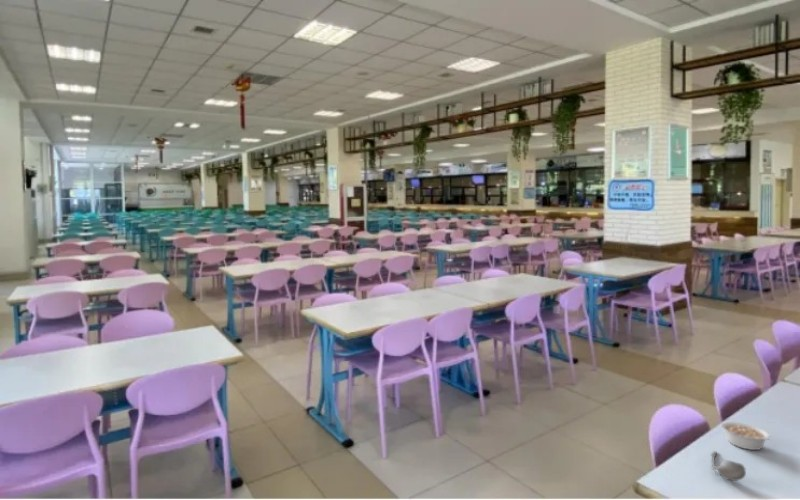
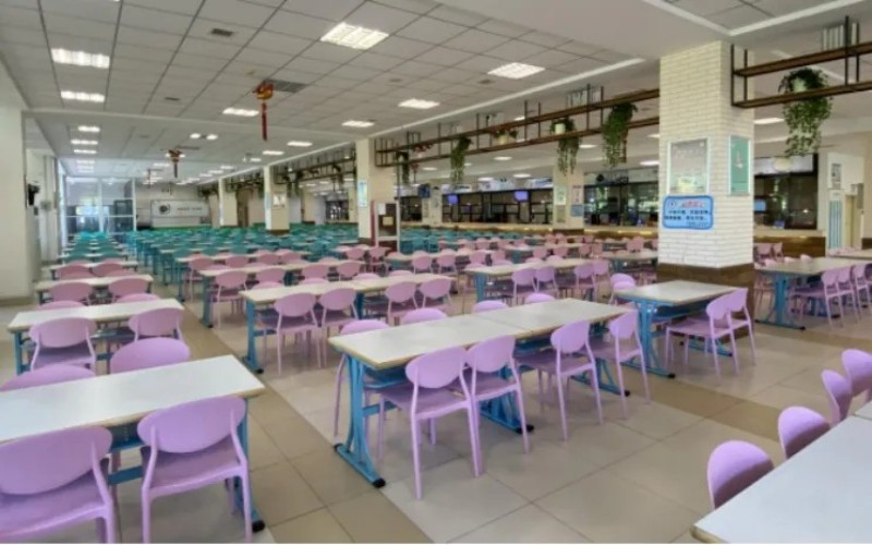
- legume (746, 436)
- spoon (727, 461)
